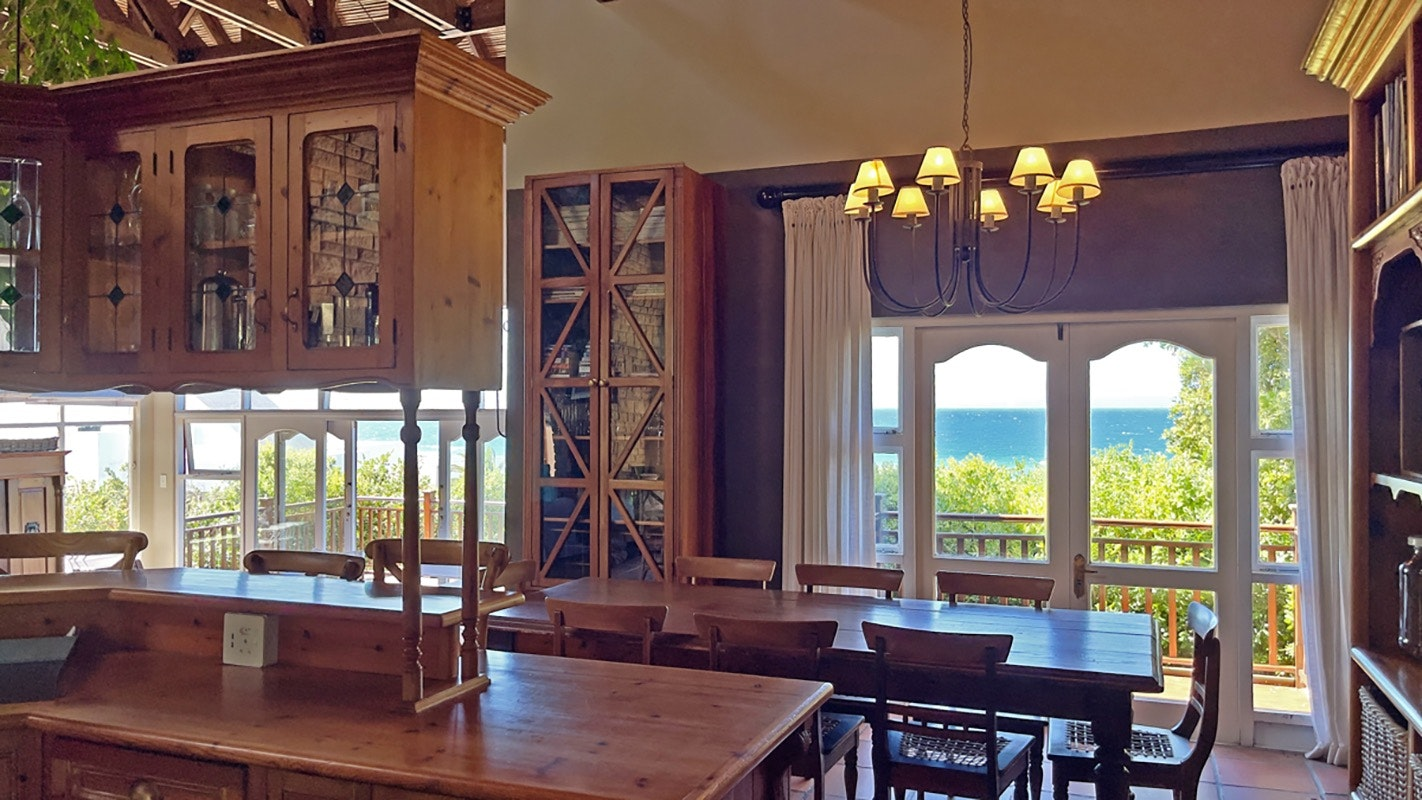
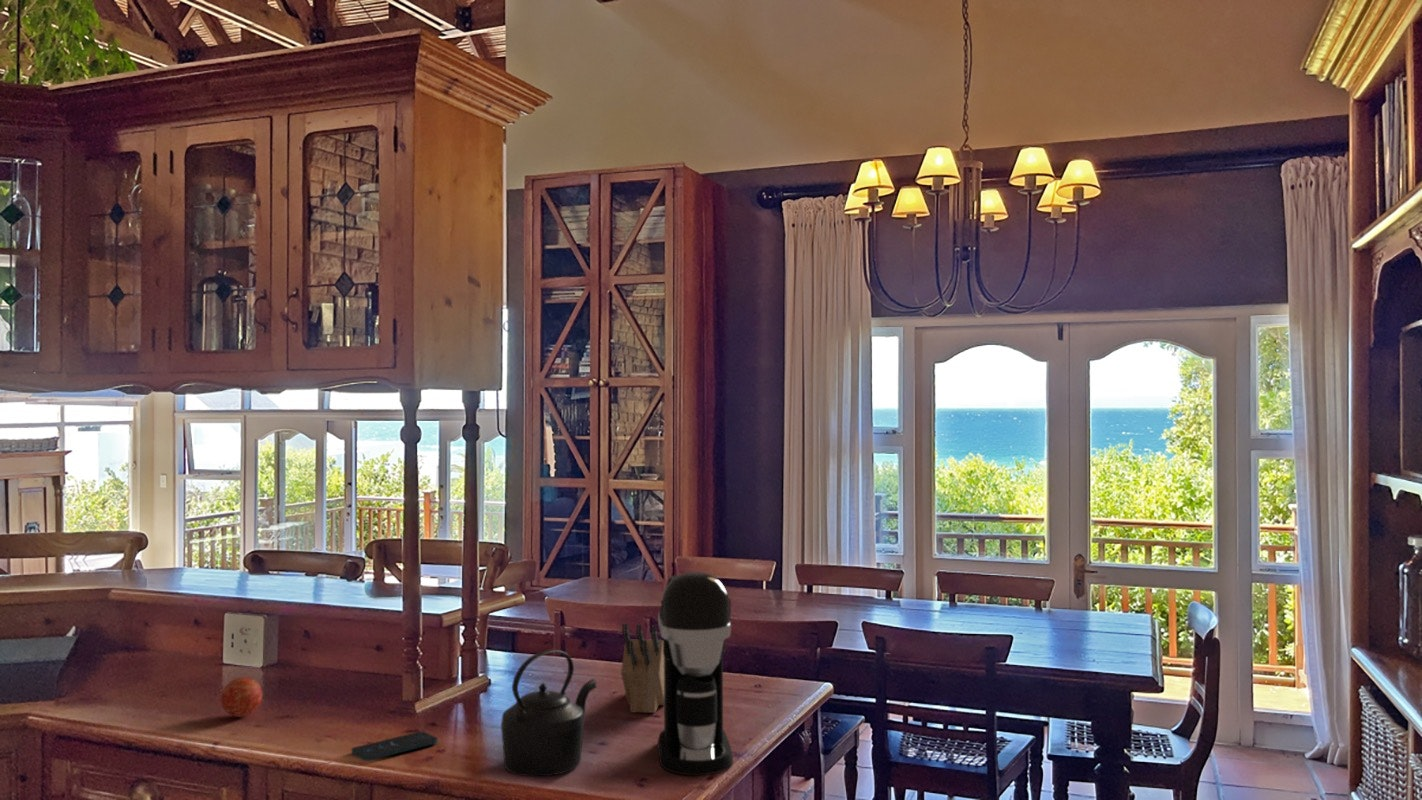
+ kettle (556, 702)
+ coffee maker (693, 661)
+ apple (241, 696)
+ smartphone (395, 745)
+ knife block (646, 659)
